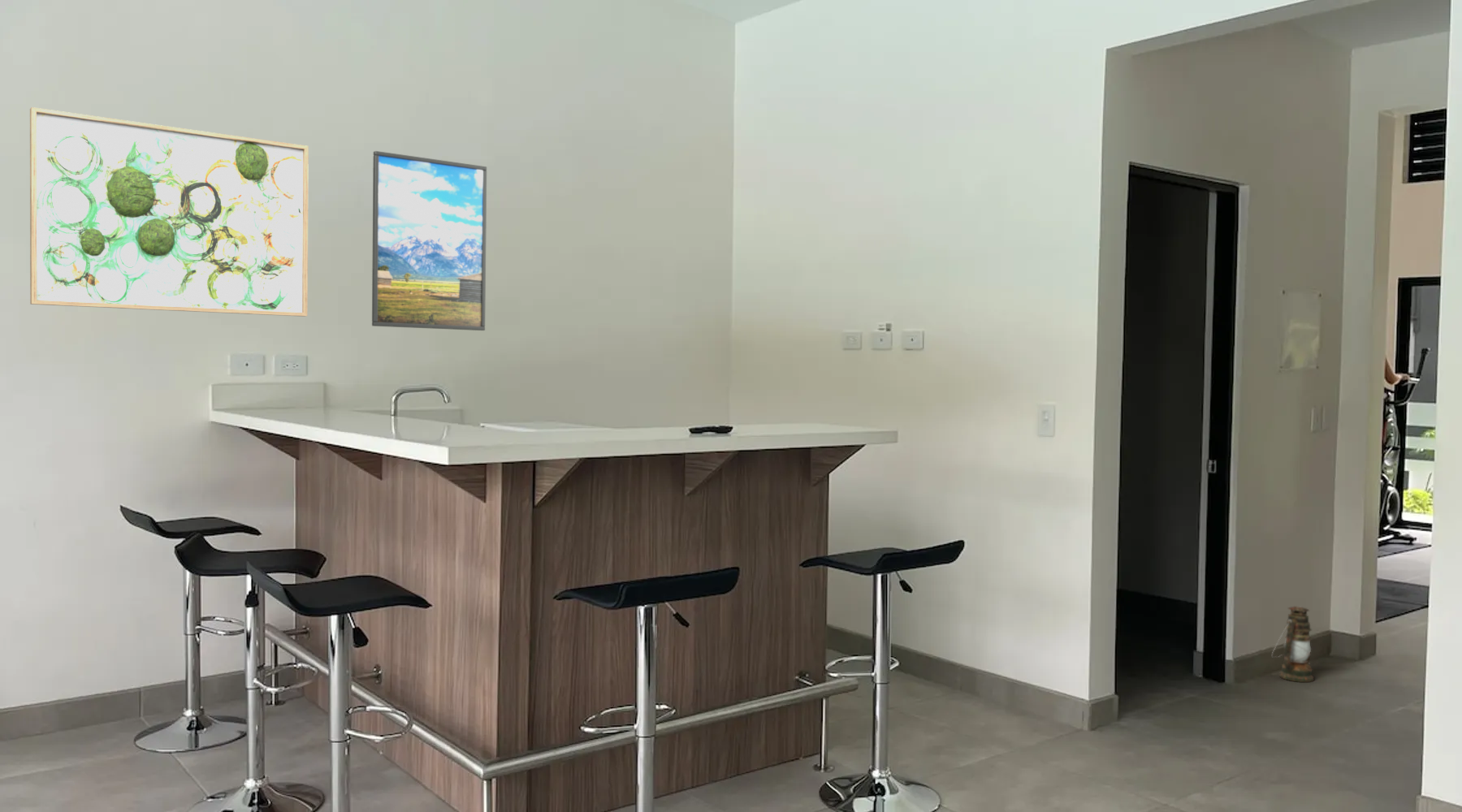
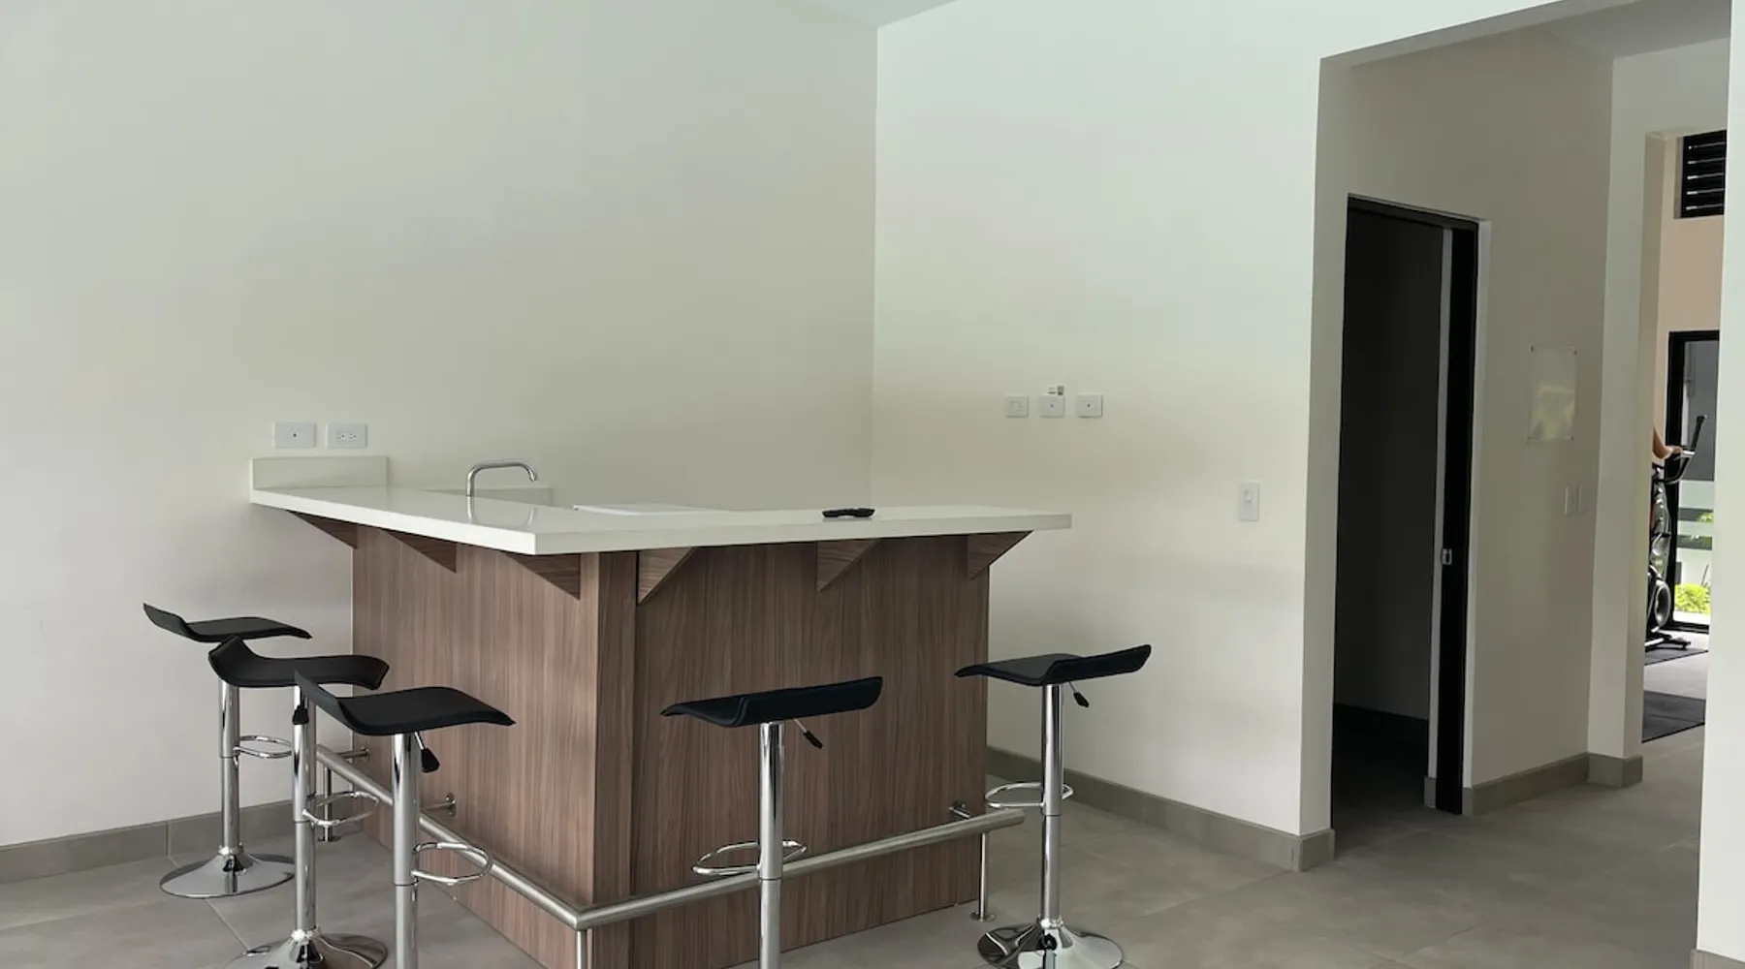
- wall art (179, 219)
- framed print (430, 244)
- lantern (1295, 641)
